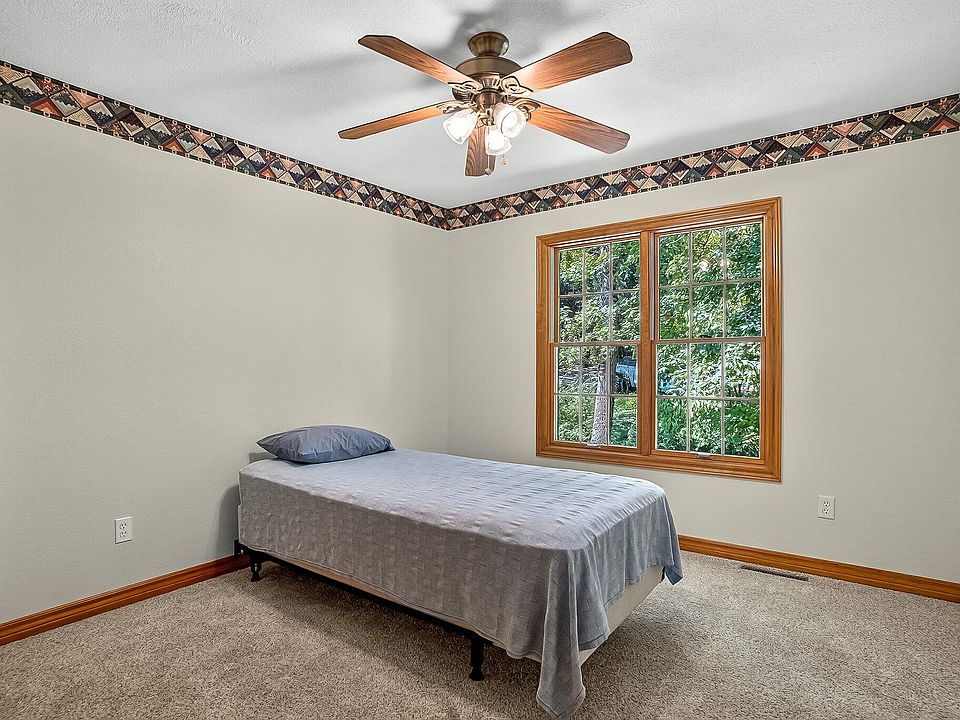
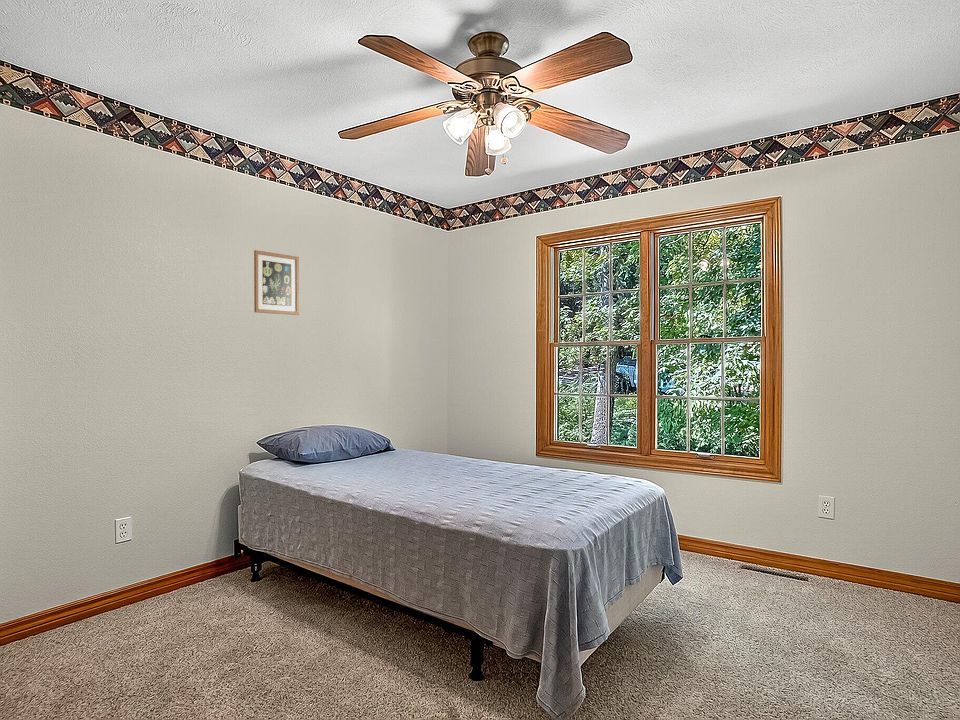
+ wall art (277, 283)
